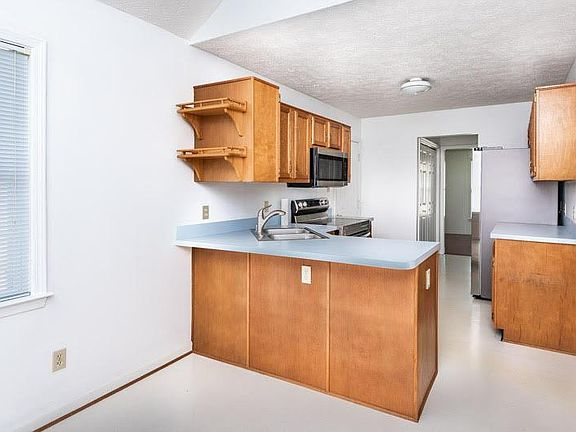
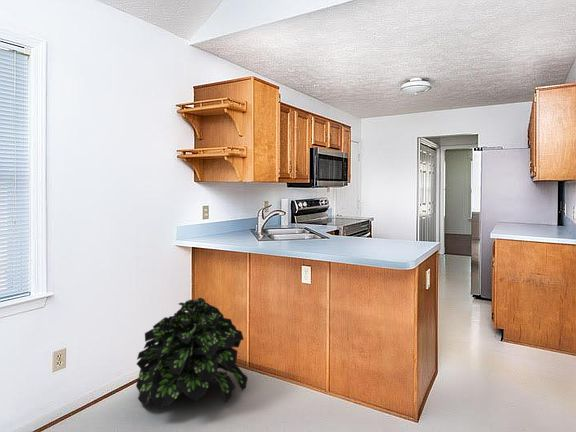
+ potted plant (189, 346)
